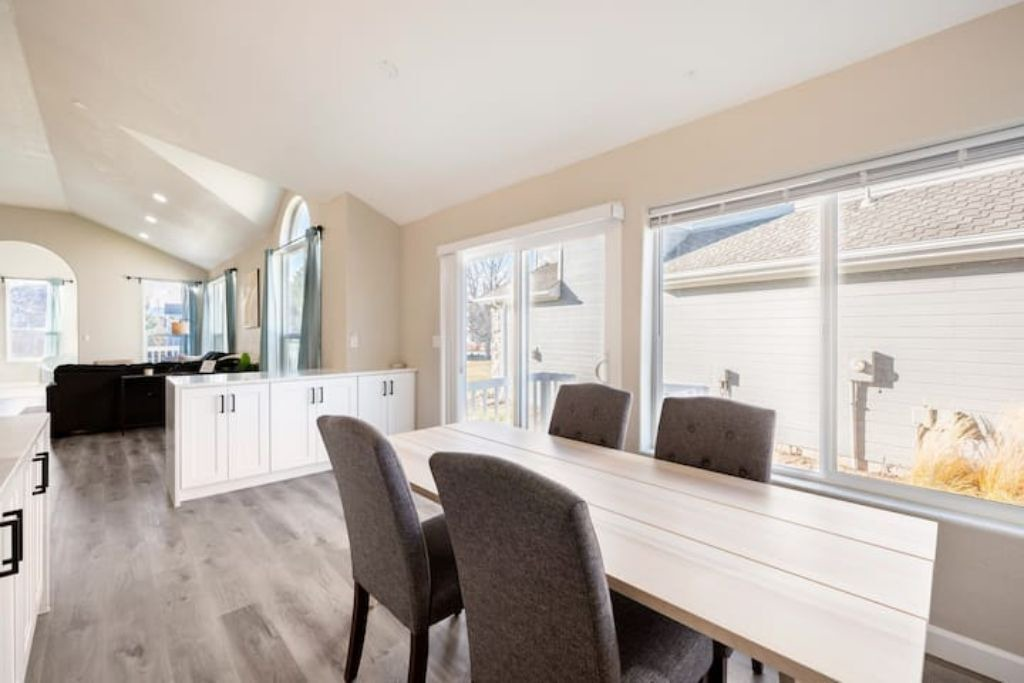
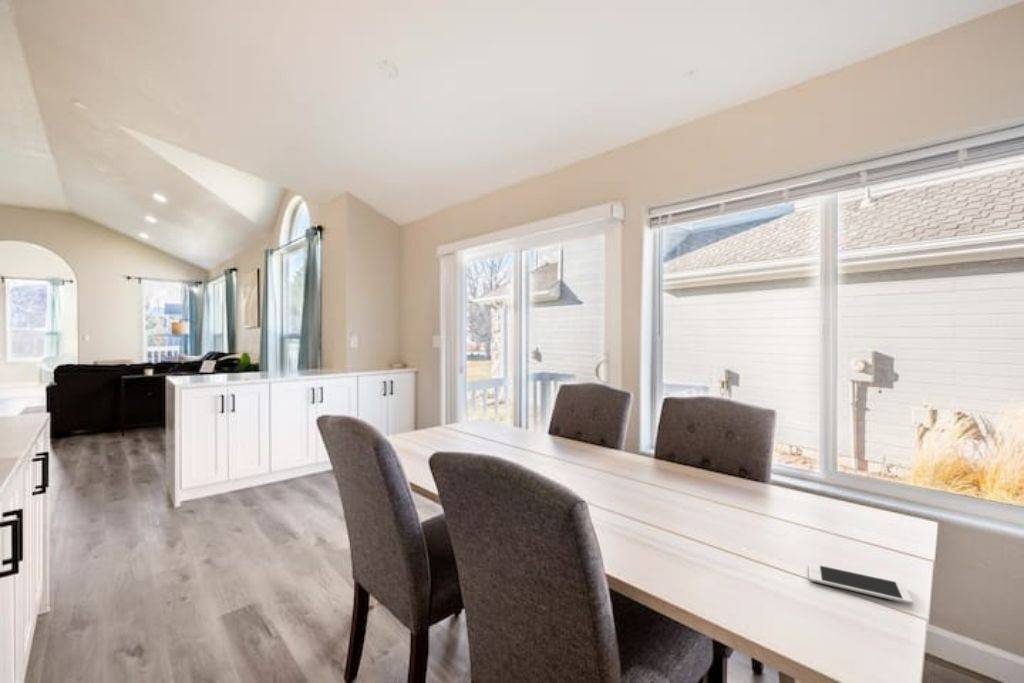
+ cell phone (856, 582)
